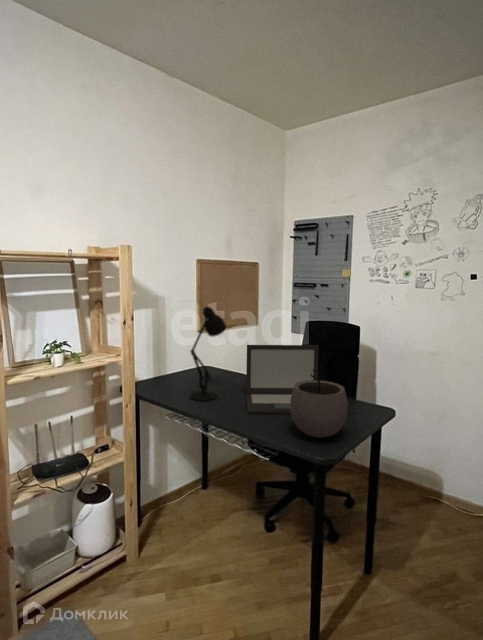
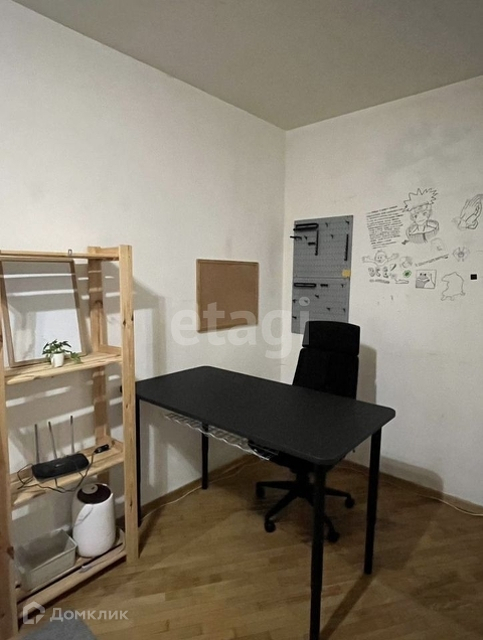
- desk lamp (197, 356)
- plant pot (318, 400)
- laptop (285, 377)
